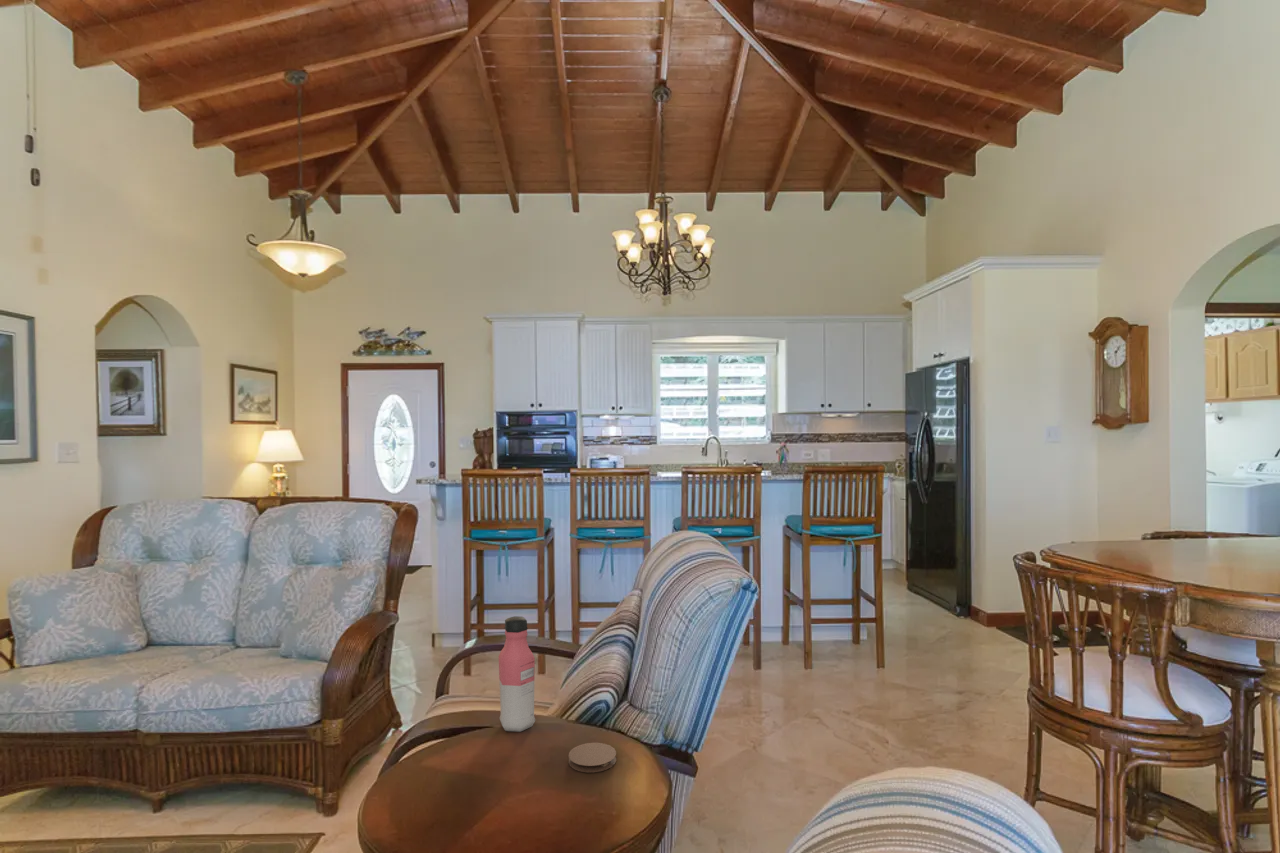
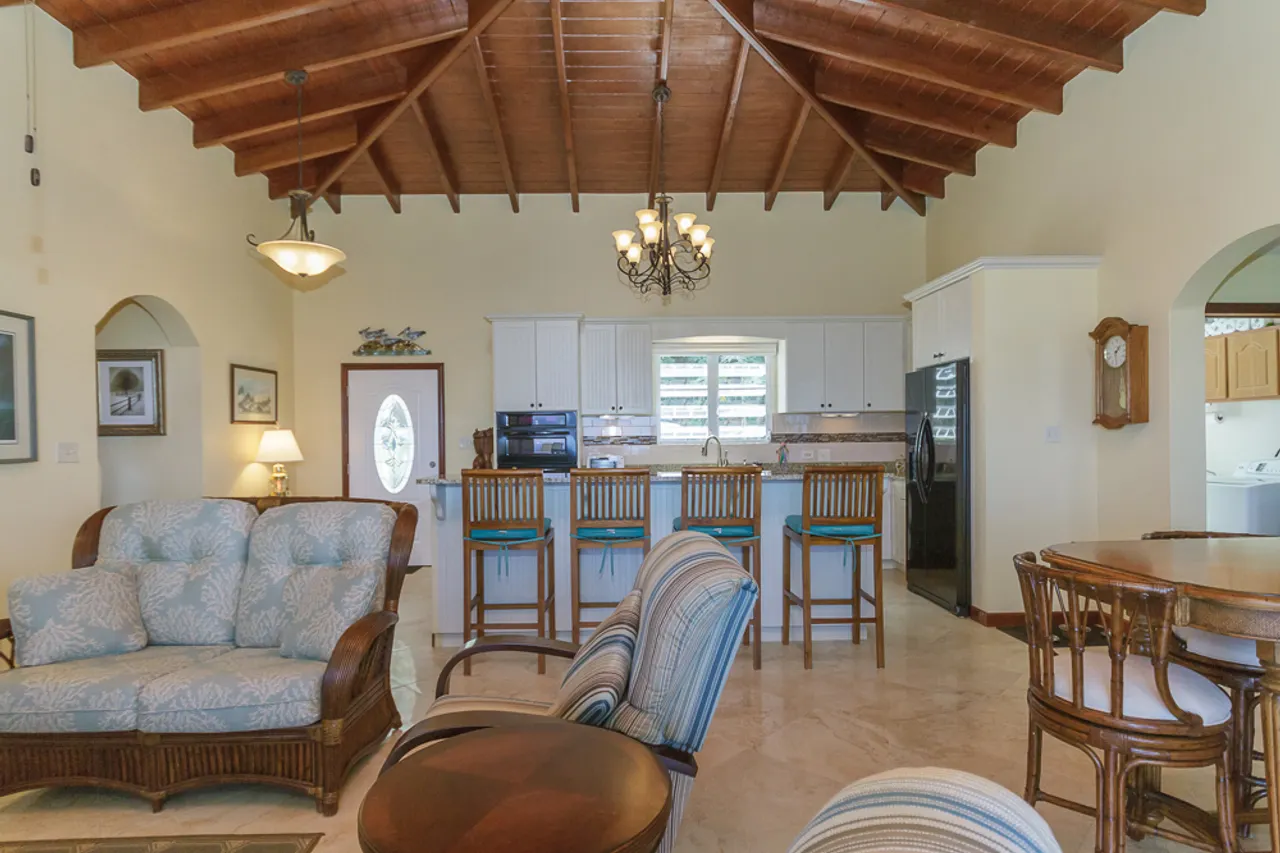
- water bottle (516, 671)
- coaster (592, 757)
